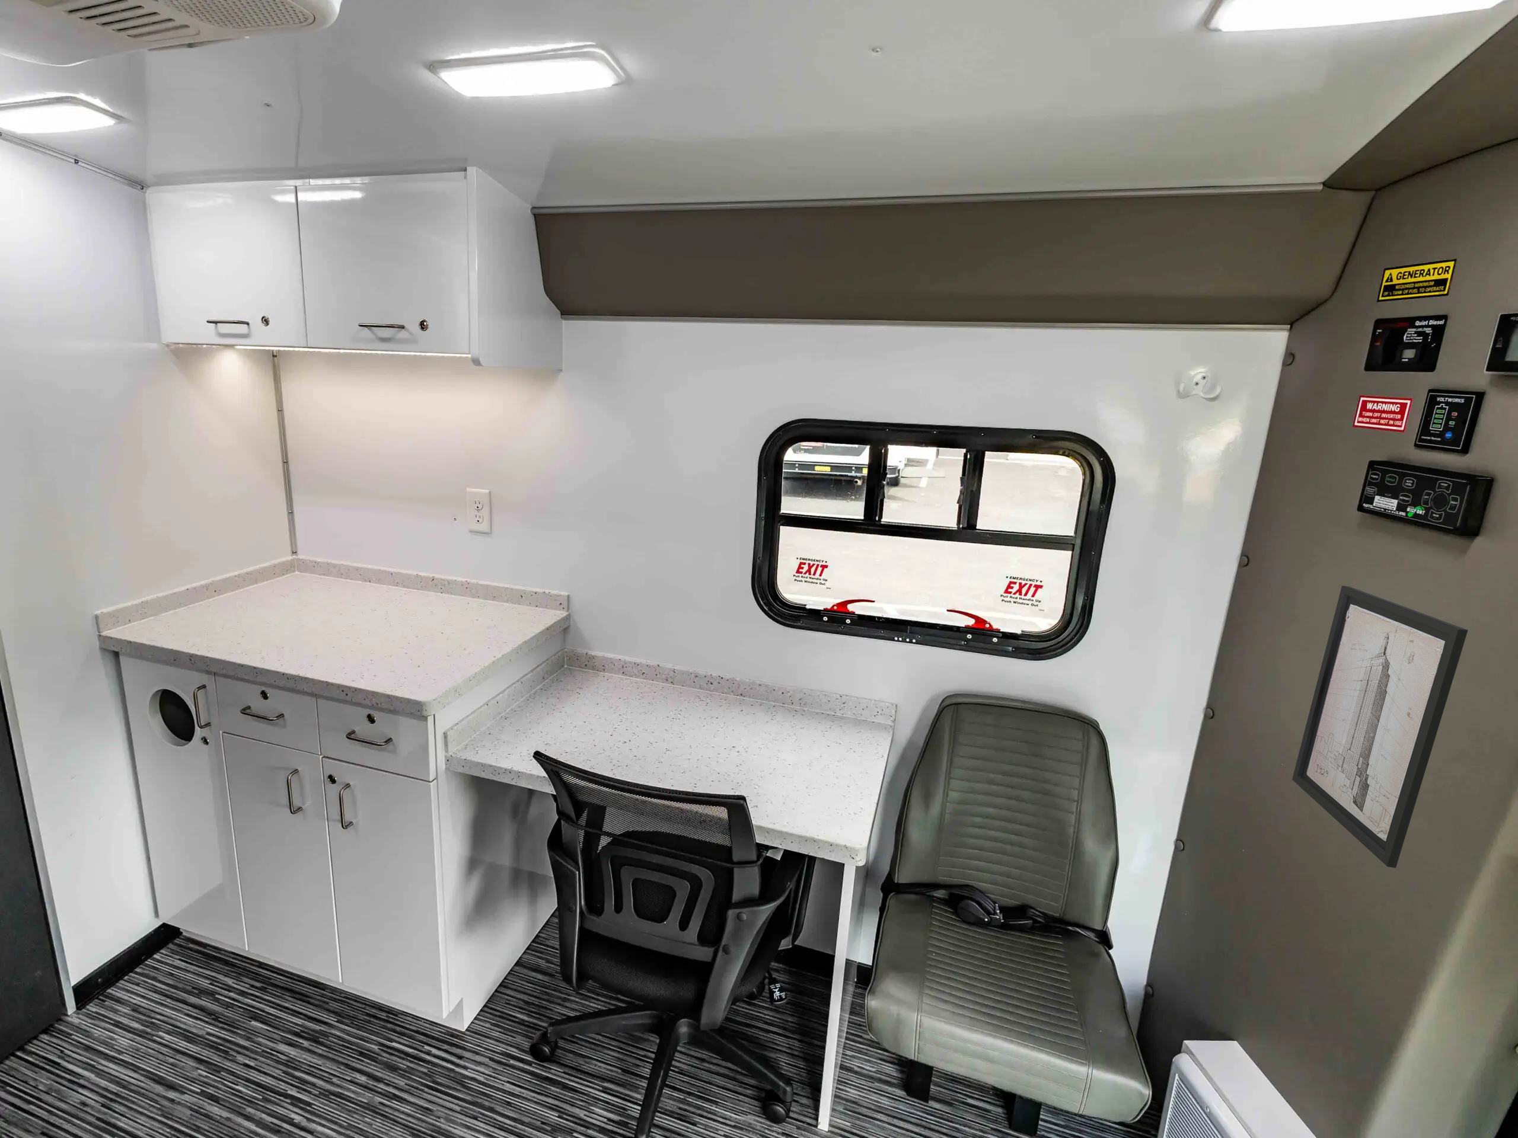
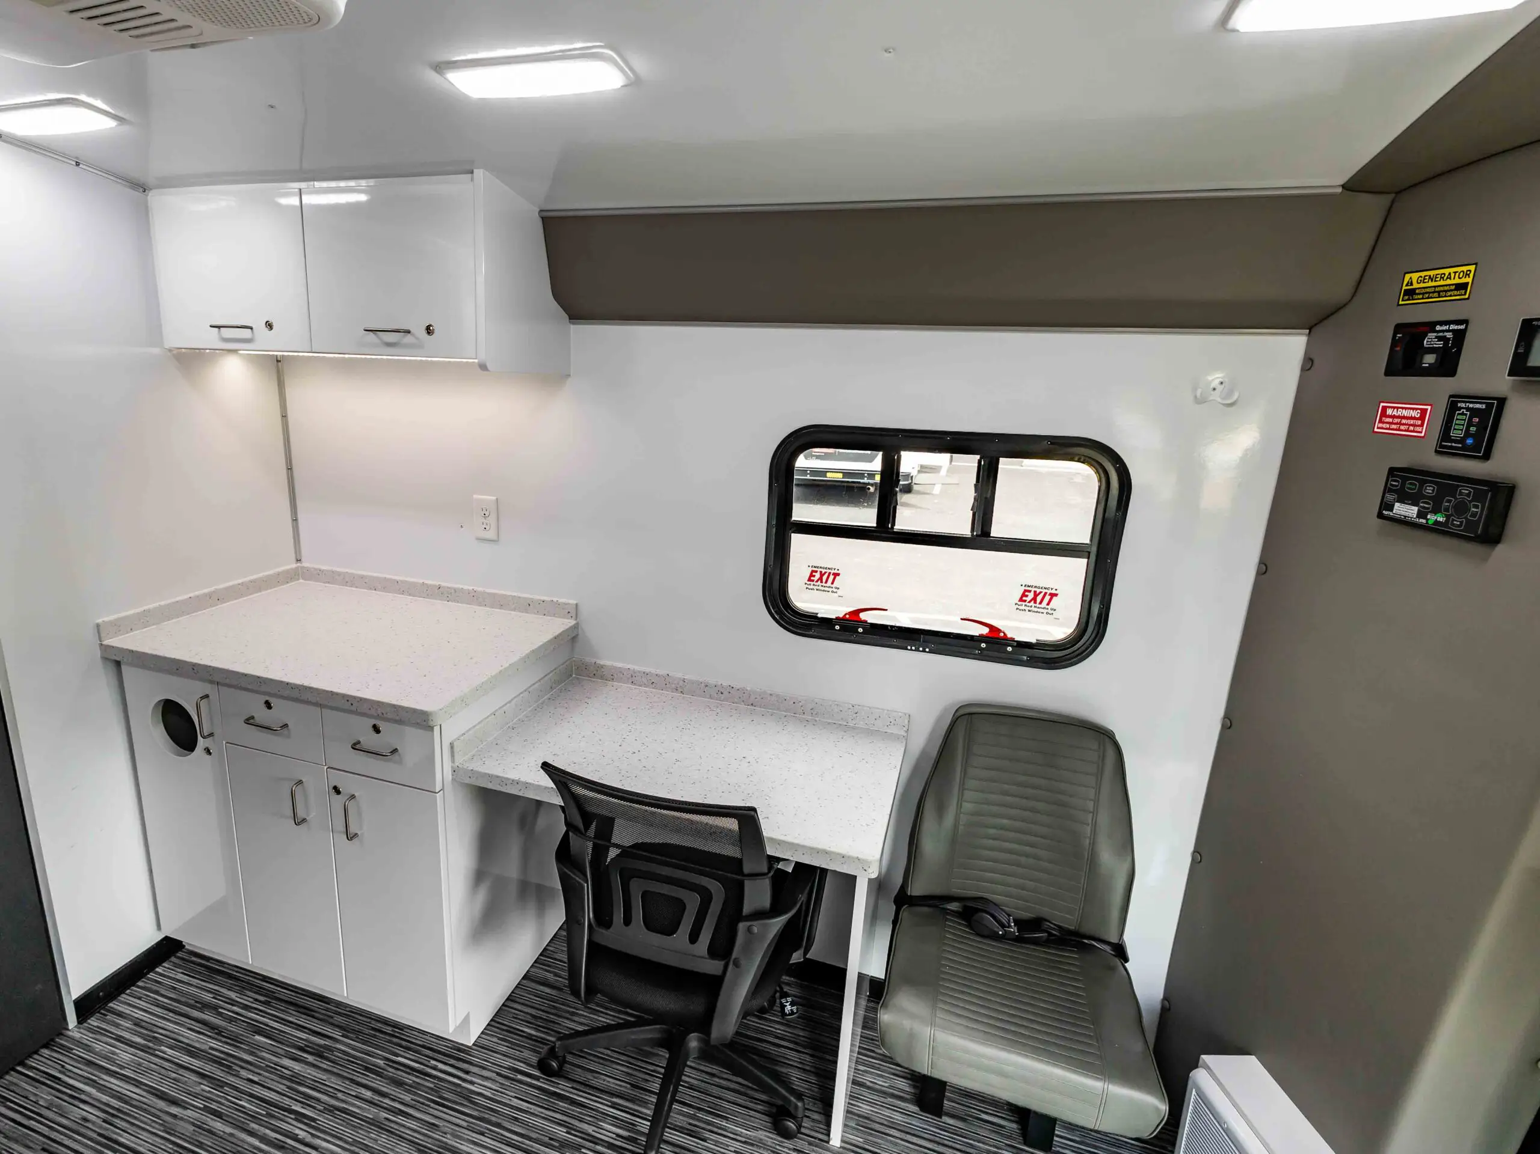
- wall art (1366, 716)
